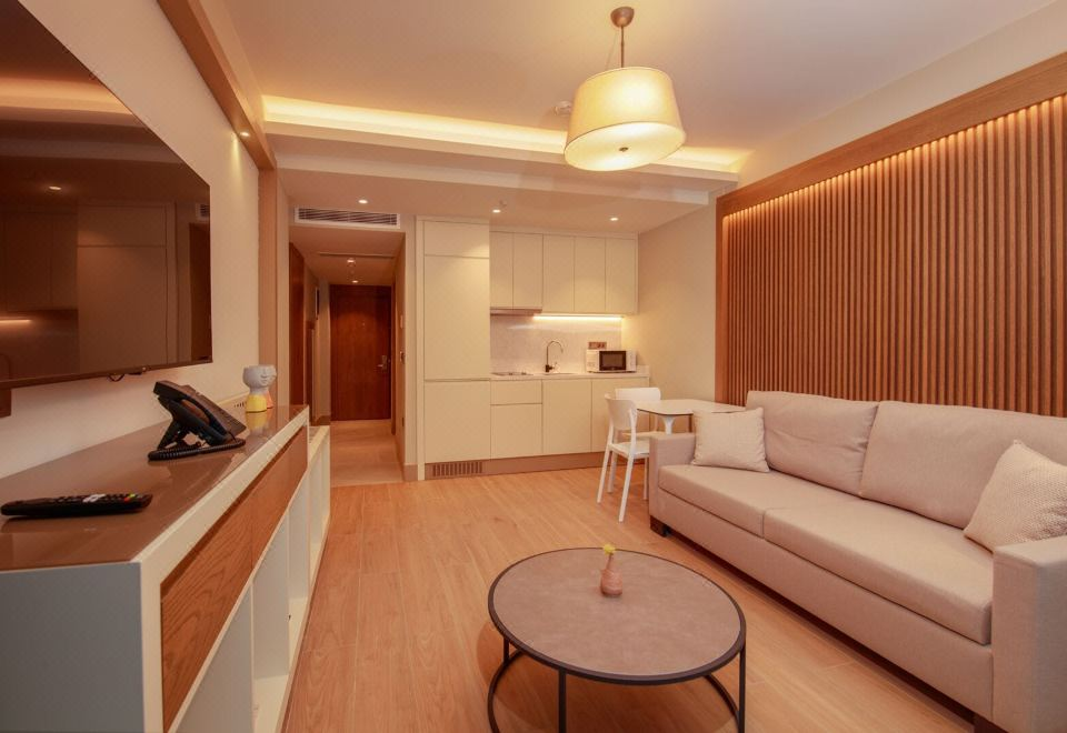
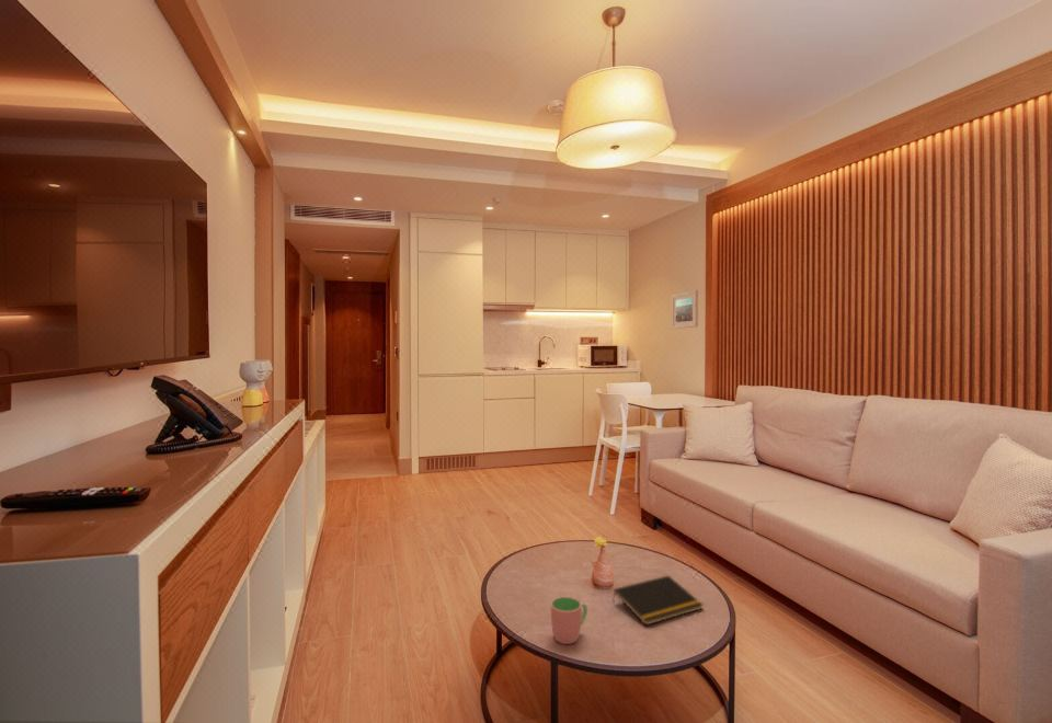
+ notepad (658, 598)
+ cup (570, 619)
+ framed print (684, 310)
